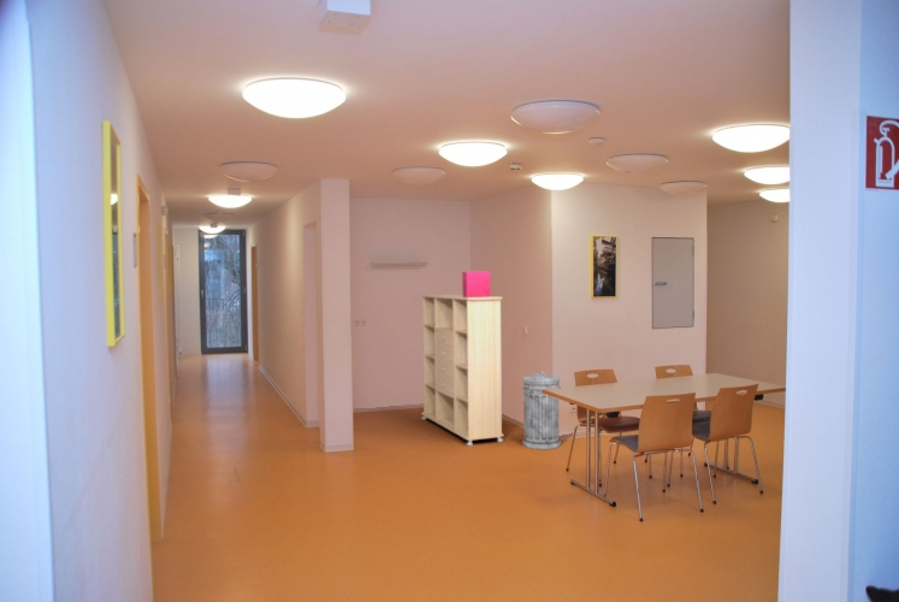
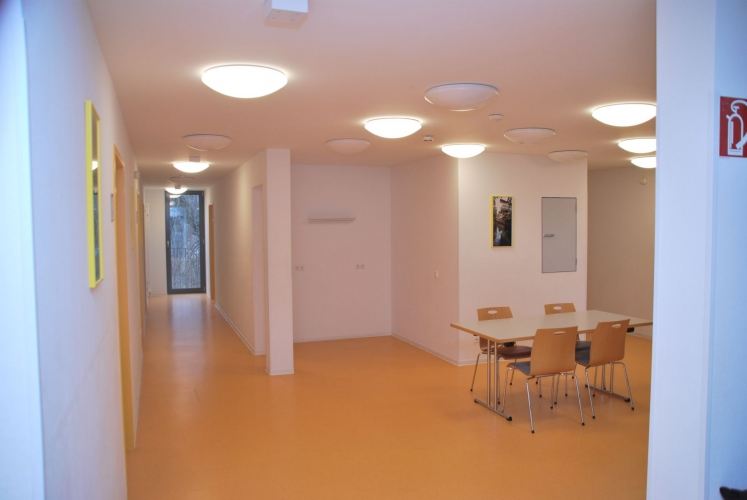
- shelving unit (459, 362)
- trash can (540, 407)
- storage bin (475, 284)
